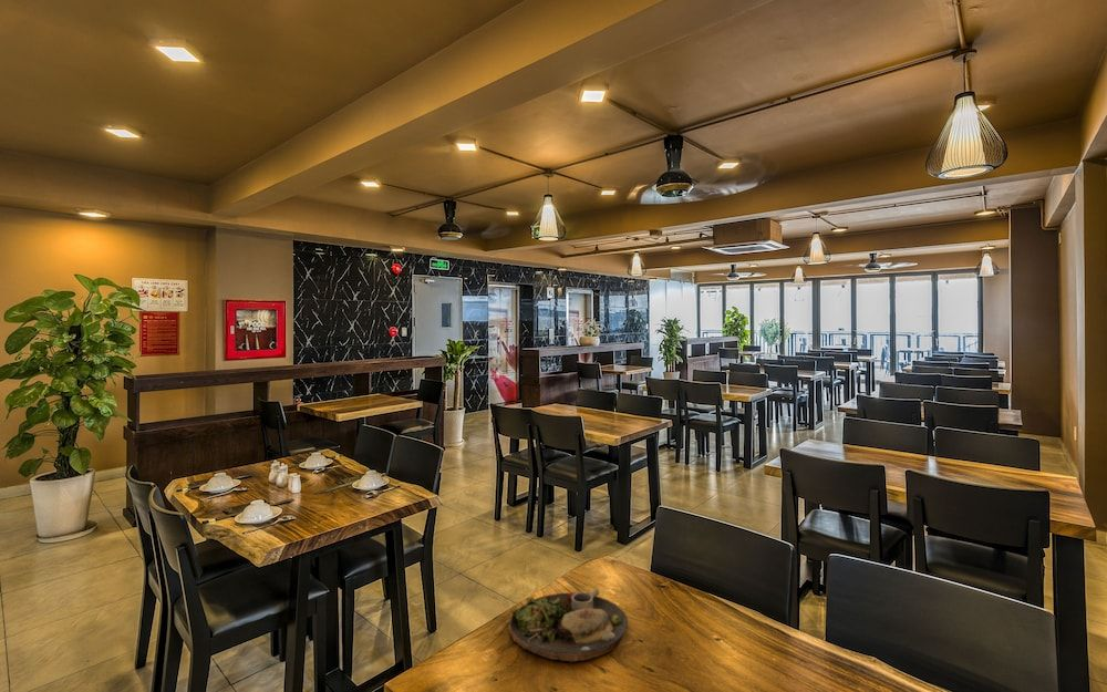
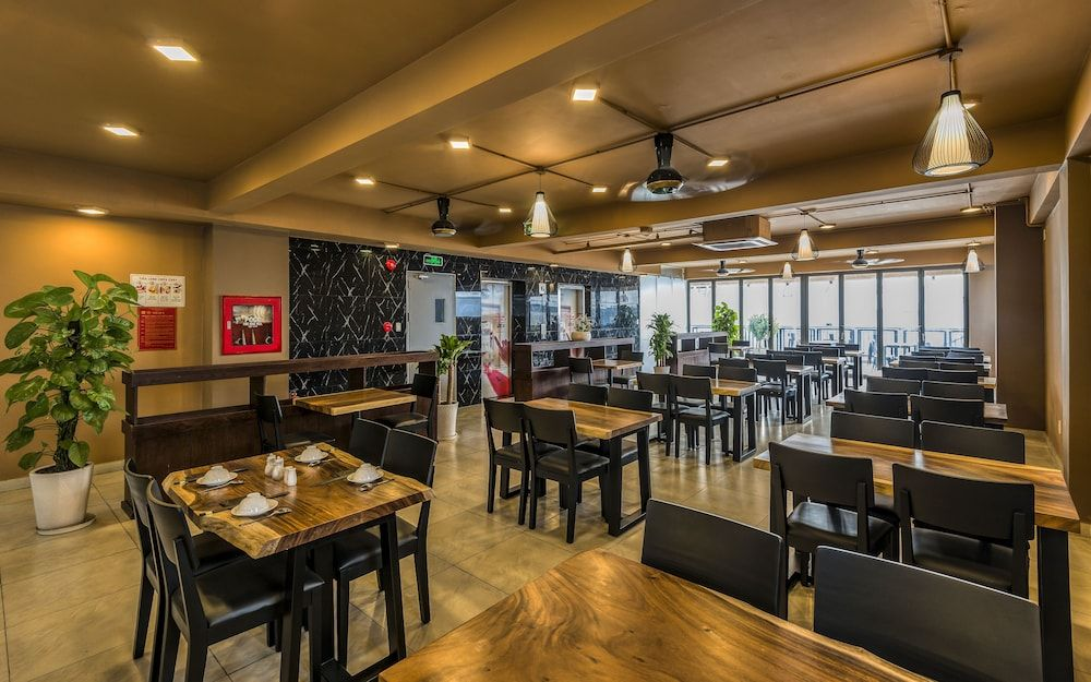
- dinner plate (568, 612)
